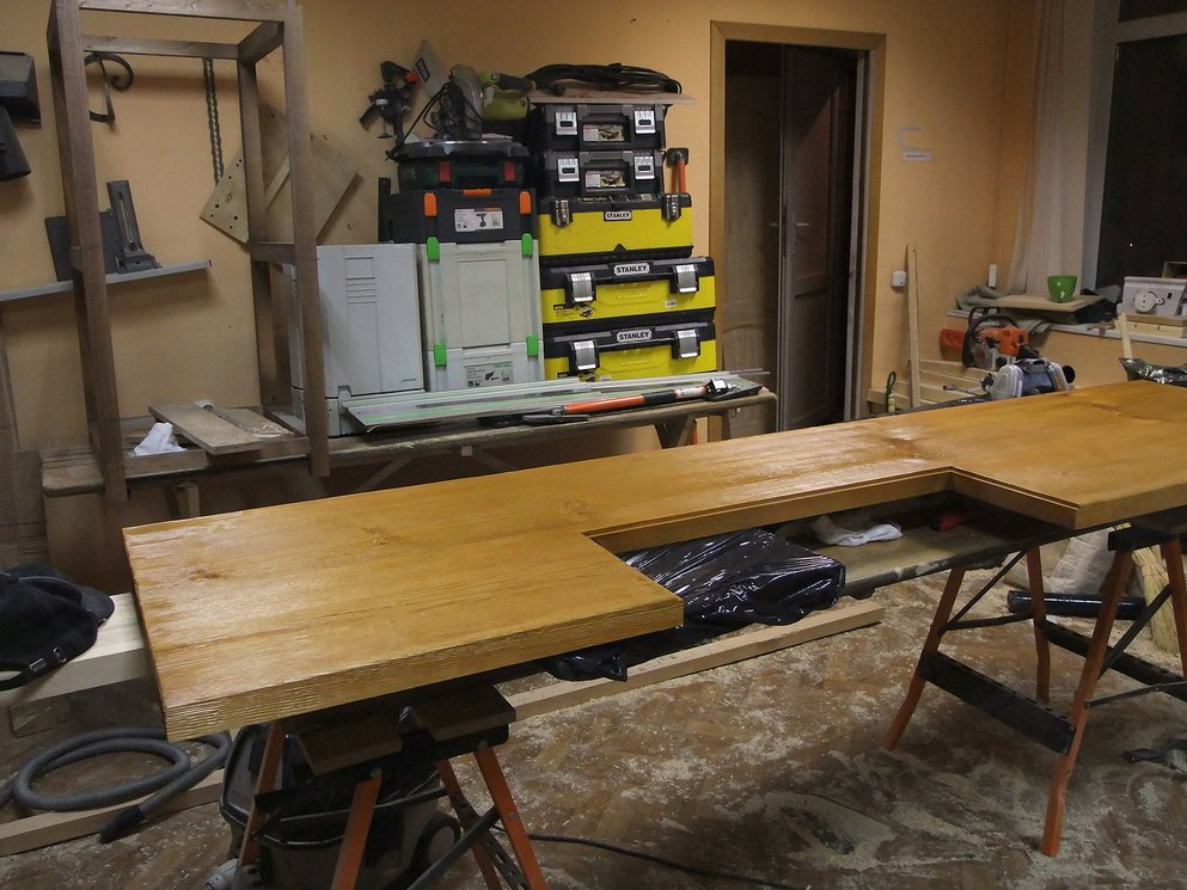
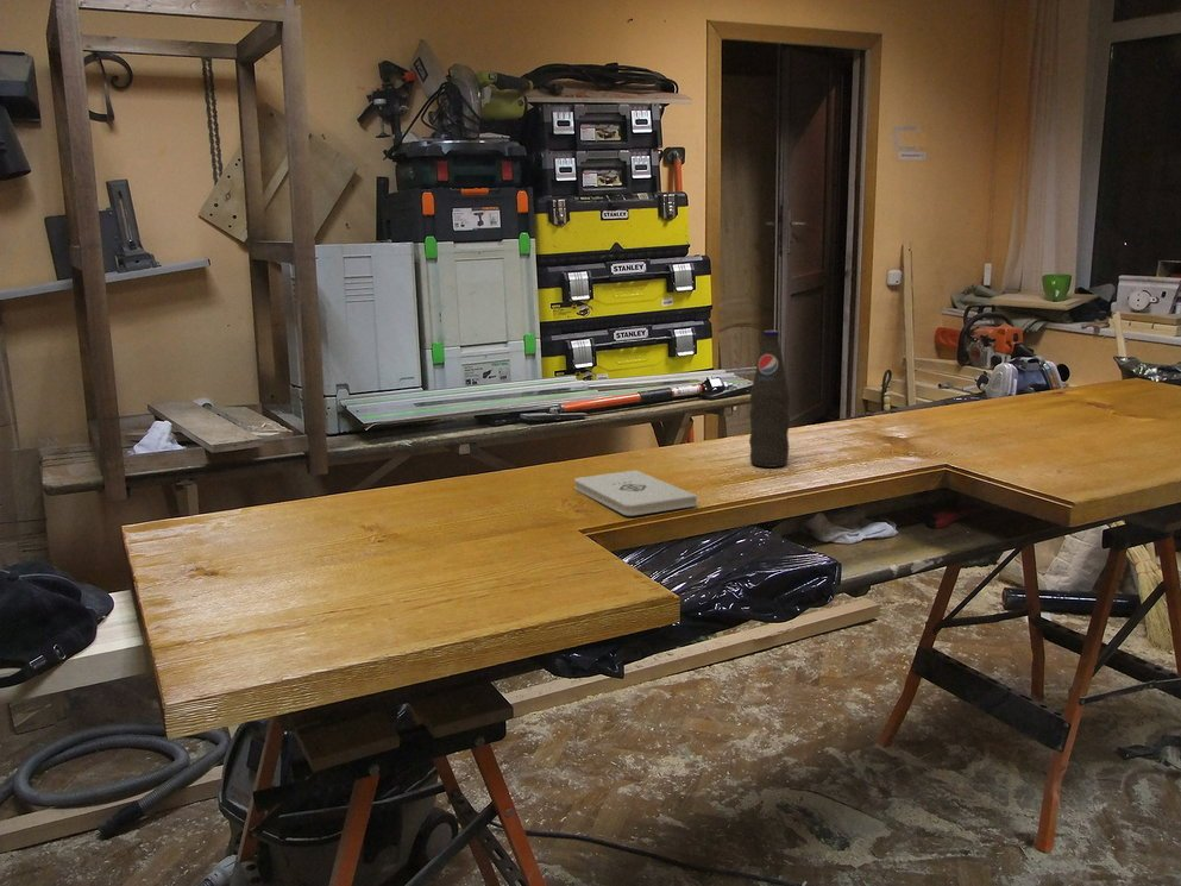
+ notepad (632, 491)
+ bottle (769, 397)
